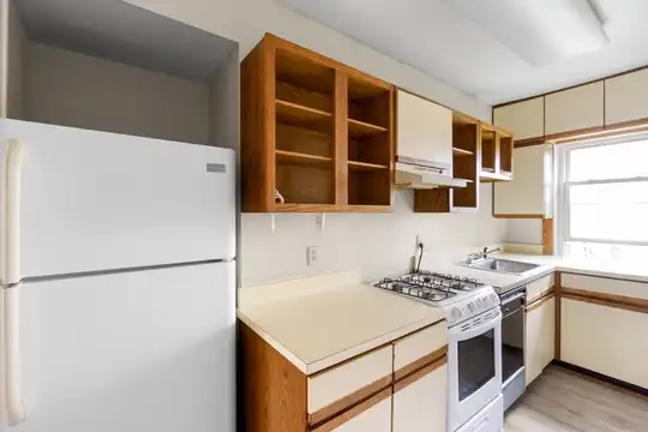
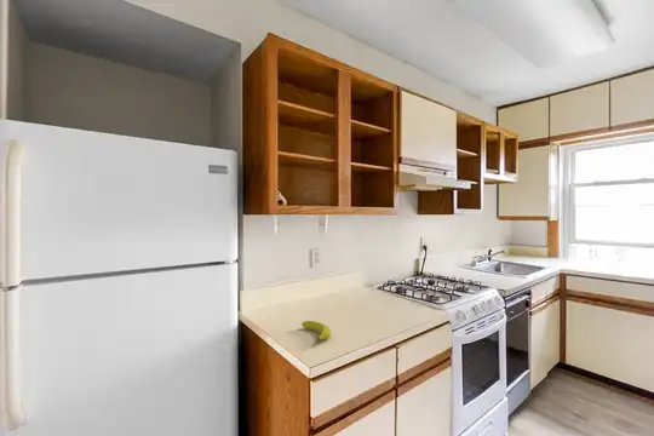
+ fruit (314, 329)
